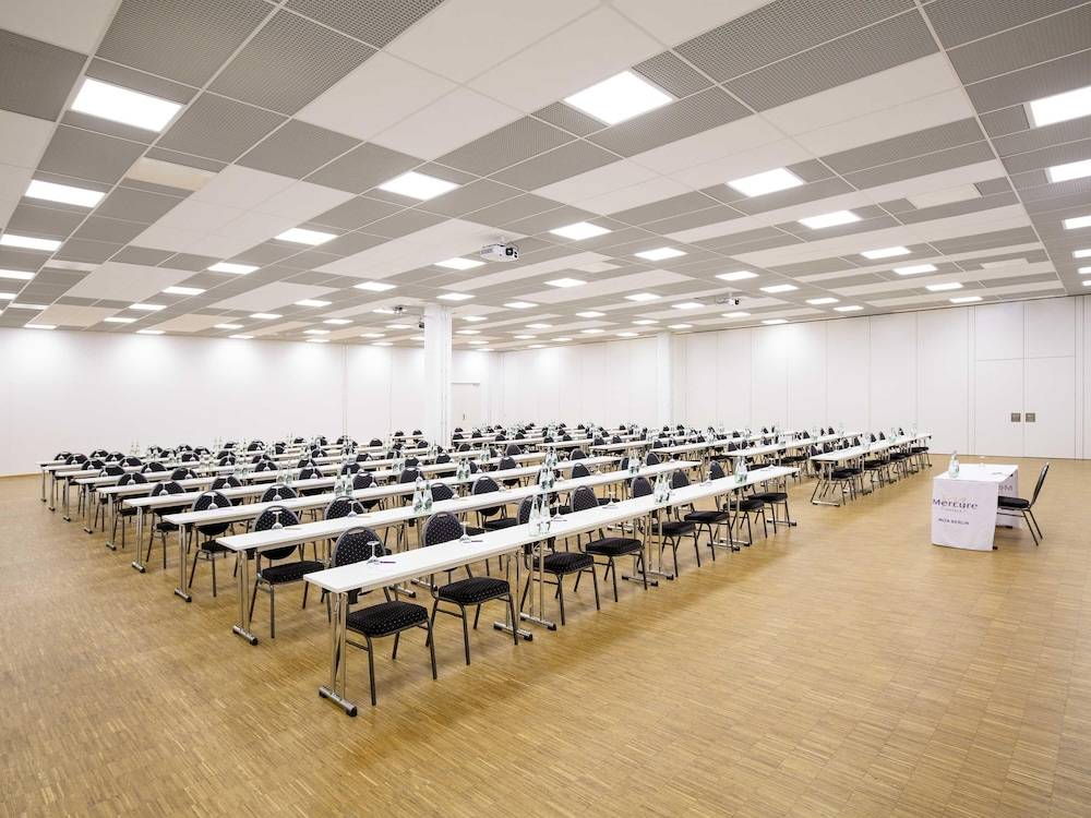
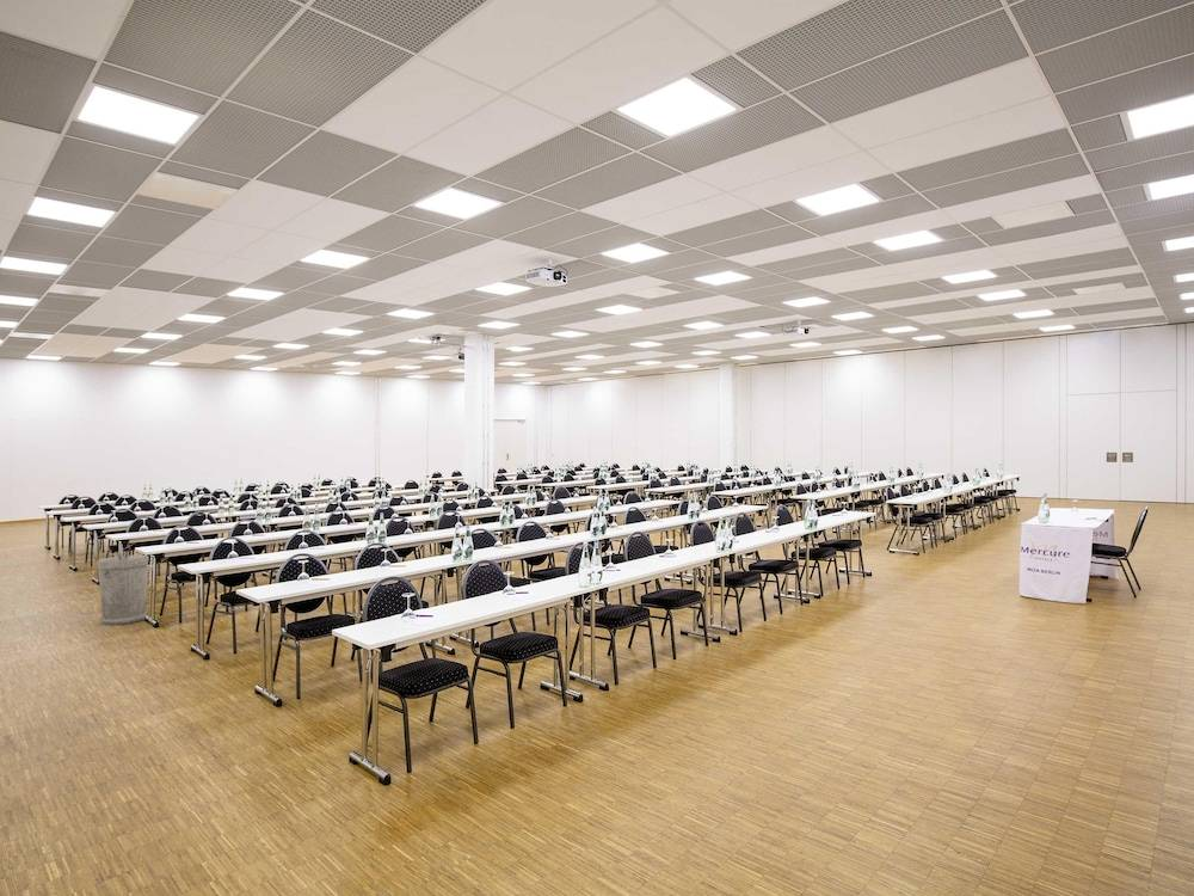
+ trash can (123, 585)
